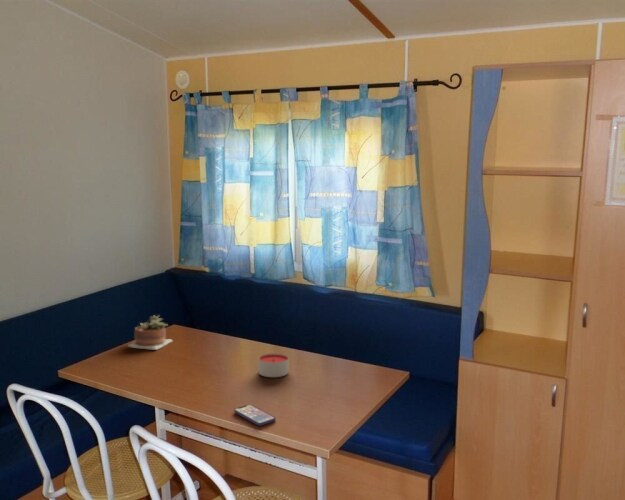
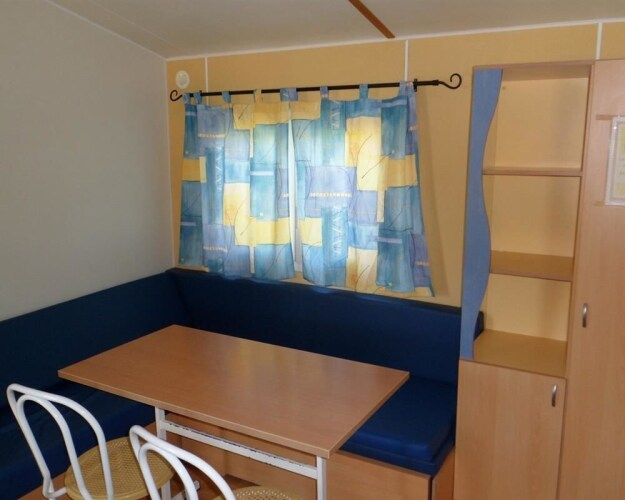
- succulent plant (150, 330)
- smartphone (254, 414)
- candle (273, 364)
